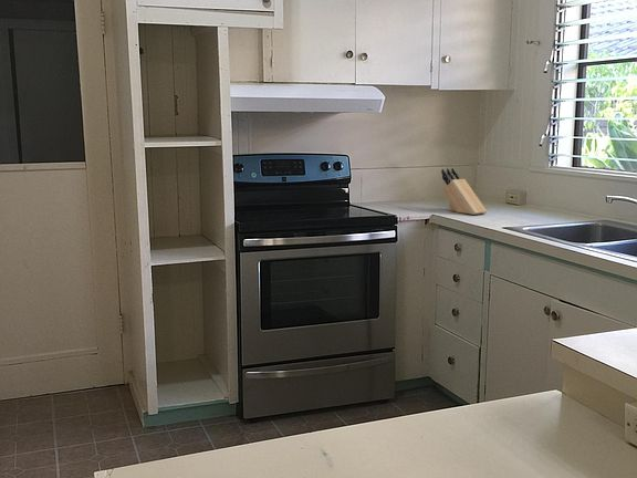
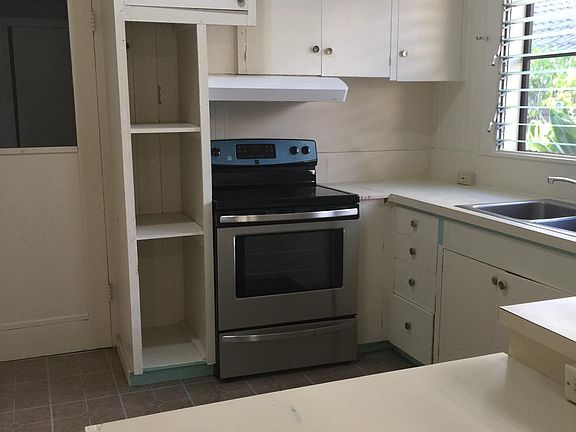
- knife block (462, 189)
